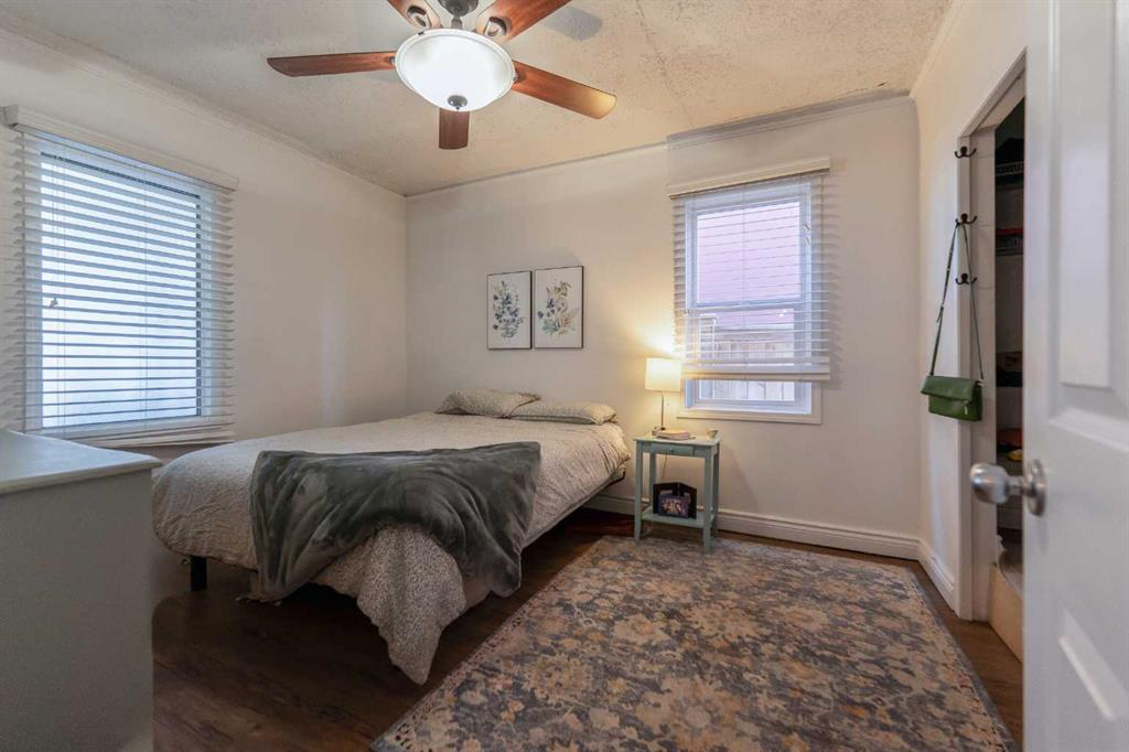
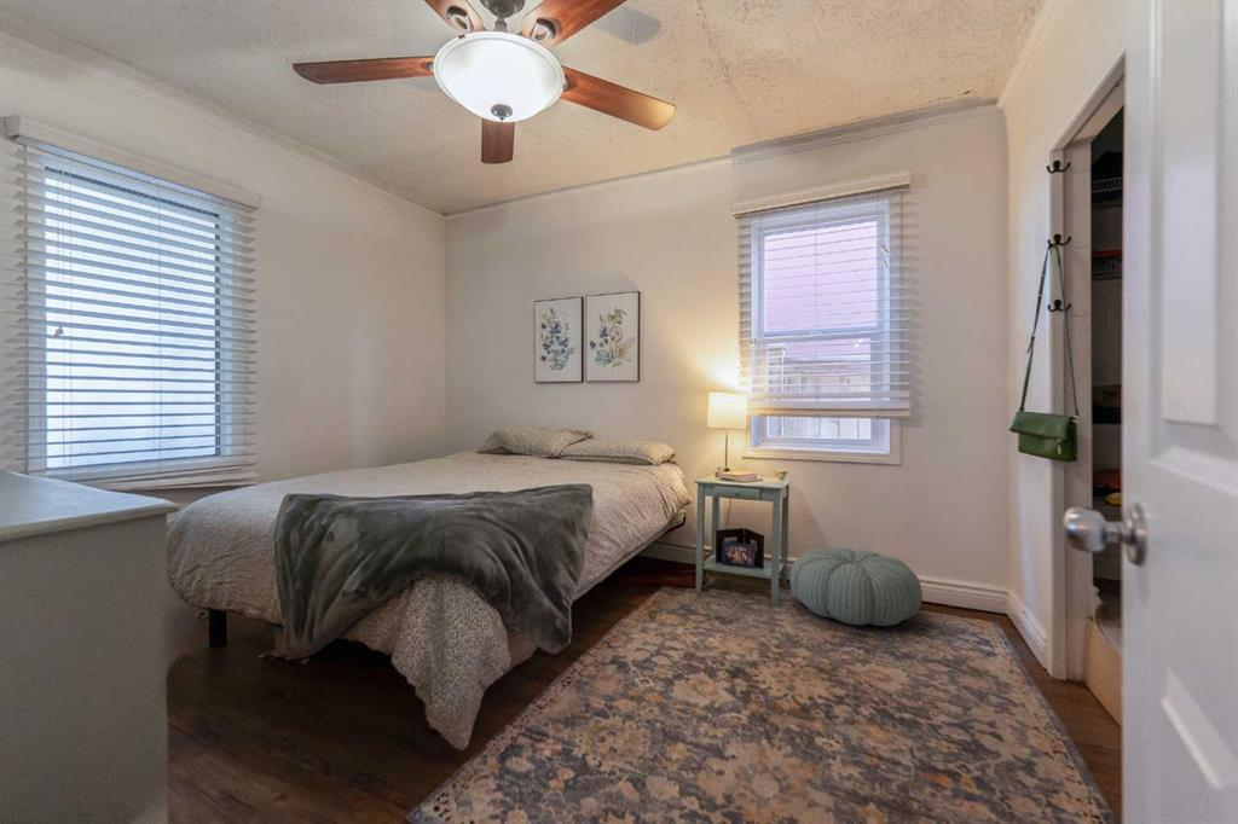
+ pouf (852, 582)
